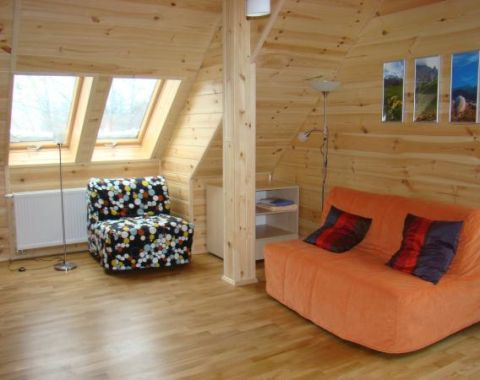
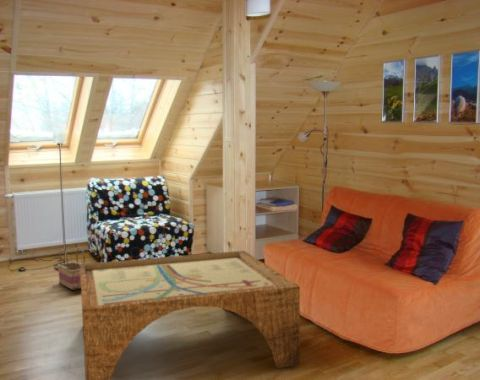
+ basket (72, 266)
+ coffee table (180, 309)
